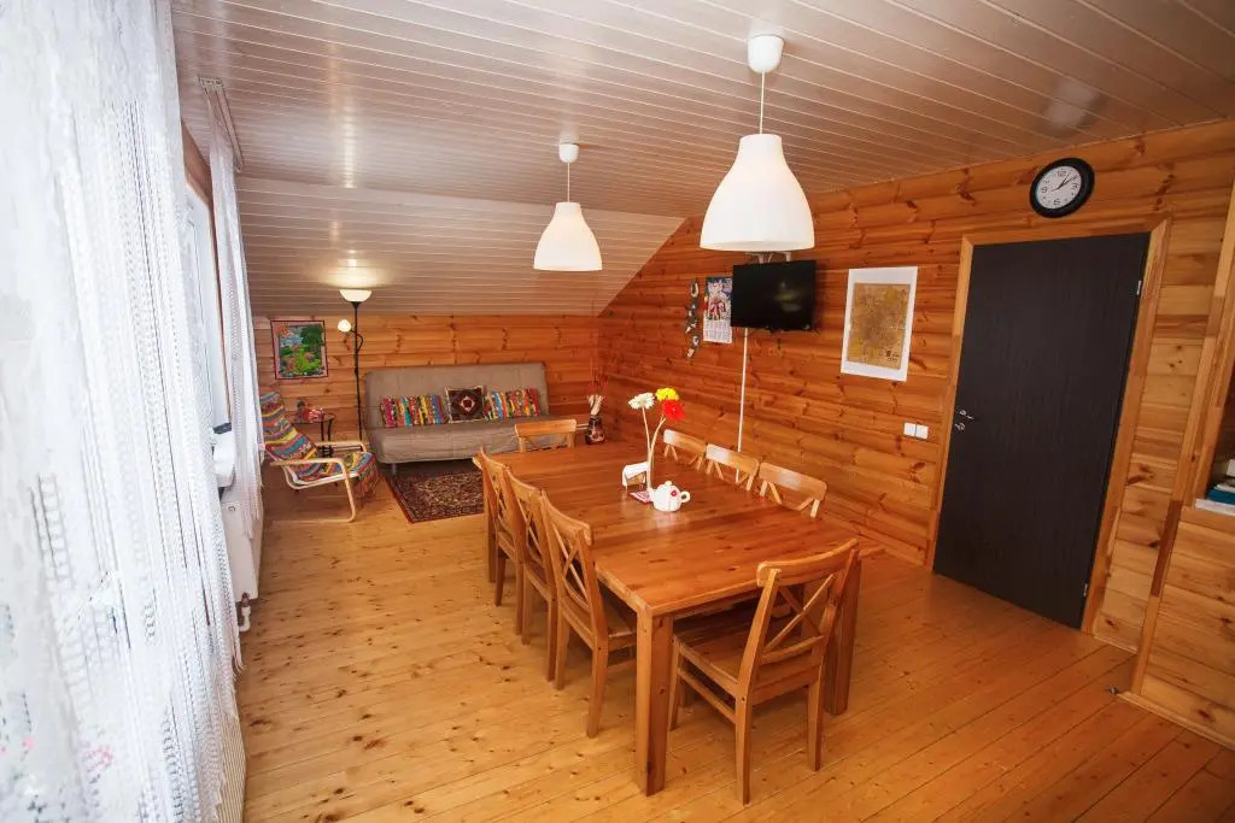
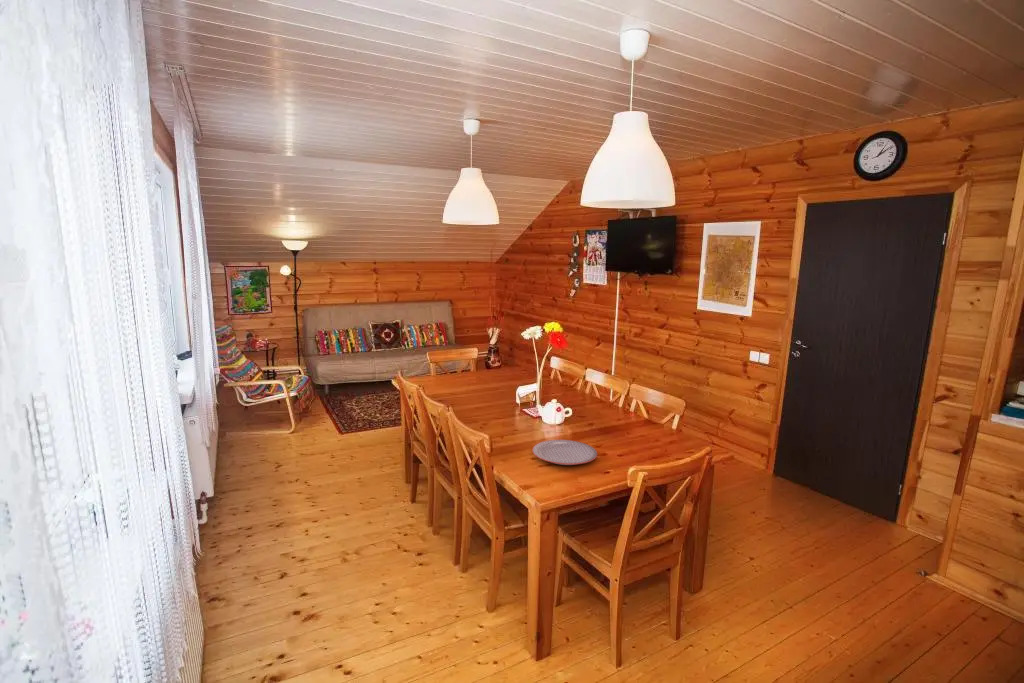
+ plate (564, 453)
